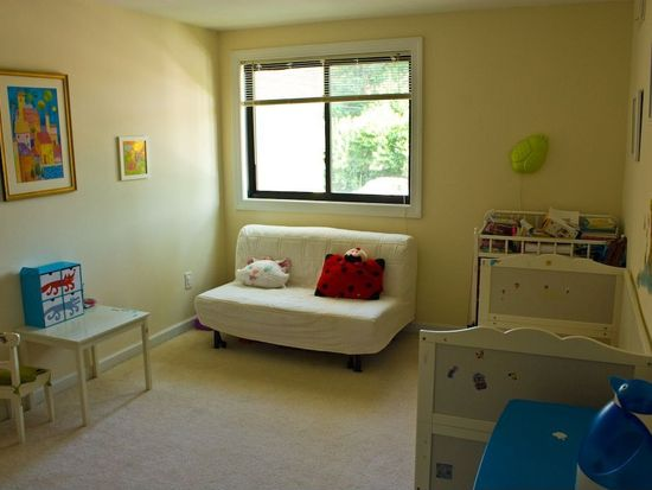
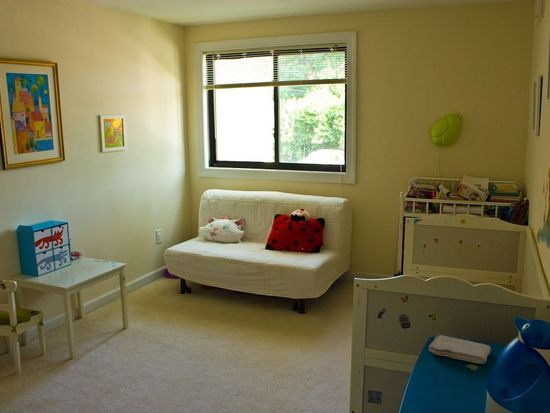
+ washcloth (459, 348)
